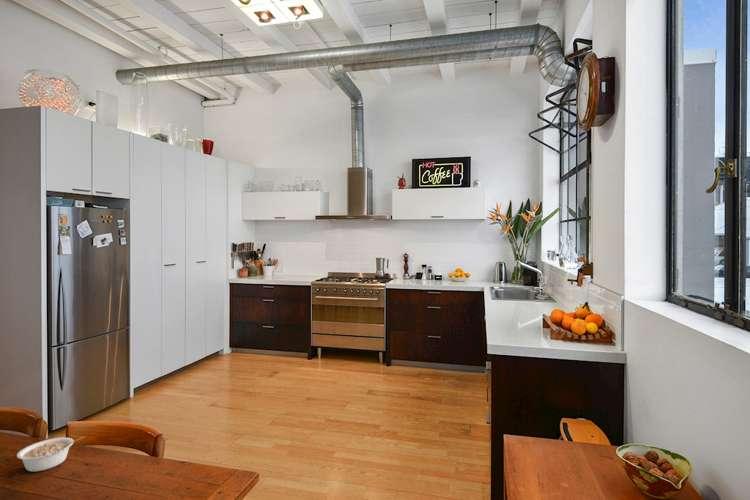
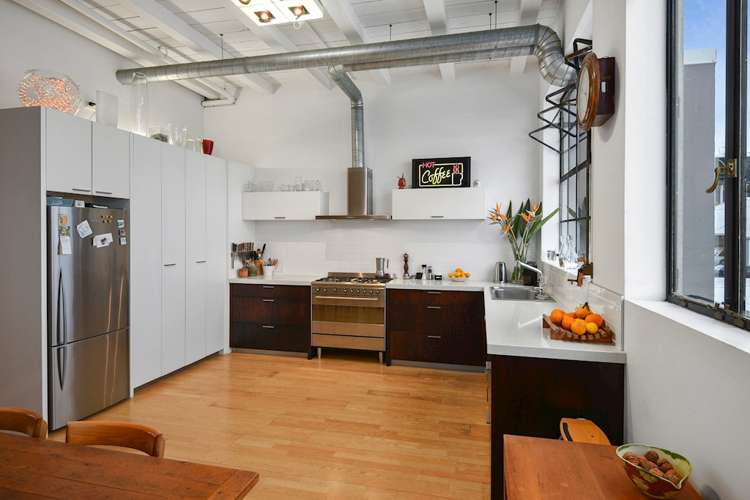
- legume (48, 453)
